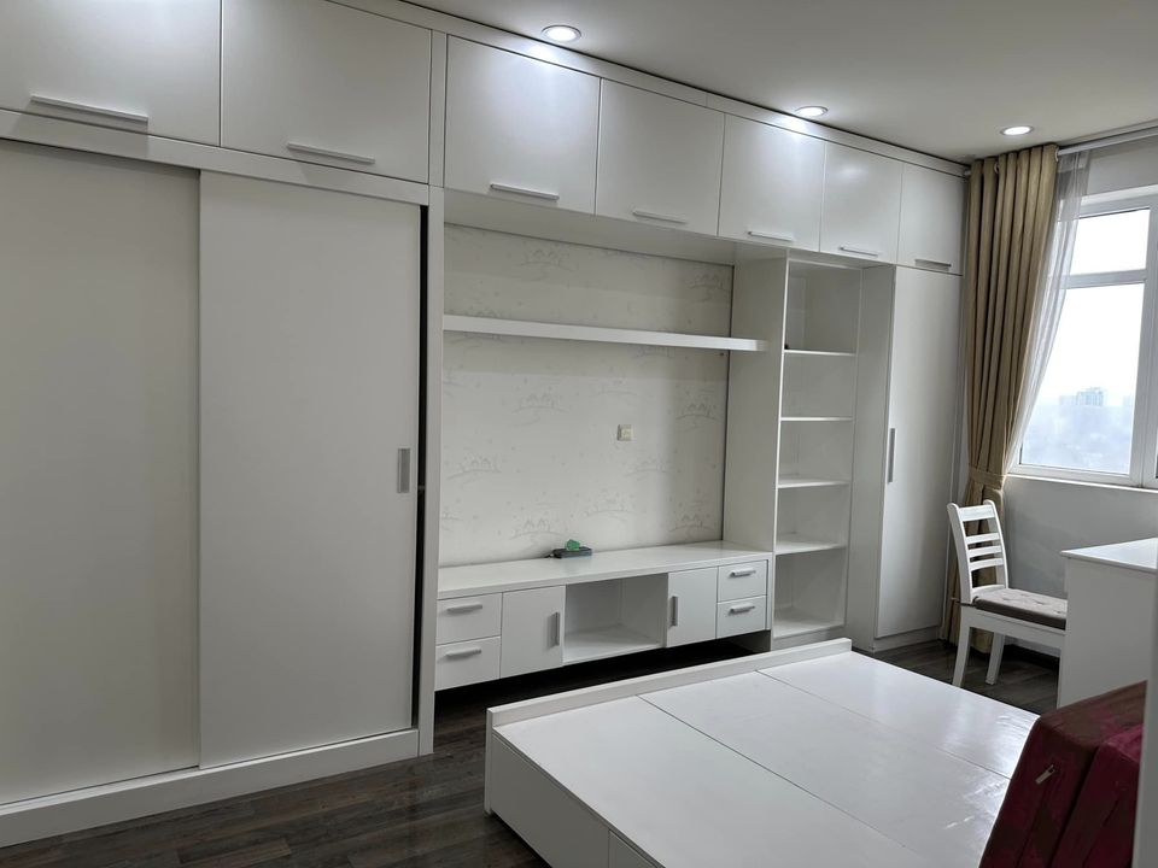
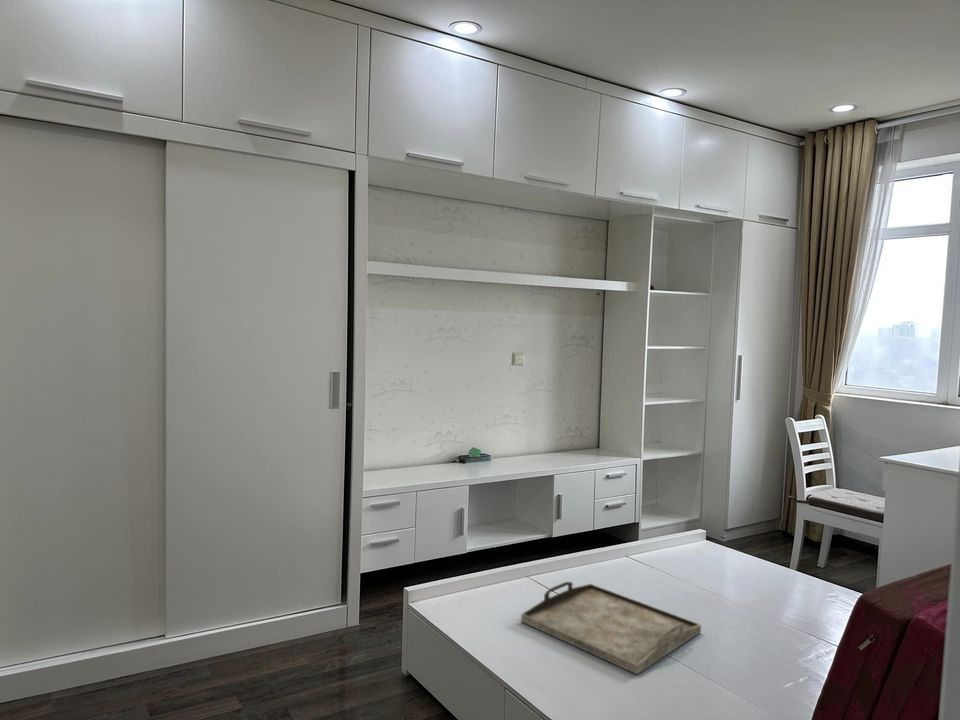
+ serving tray (610, 616)
